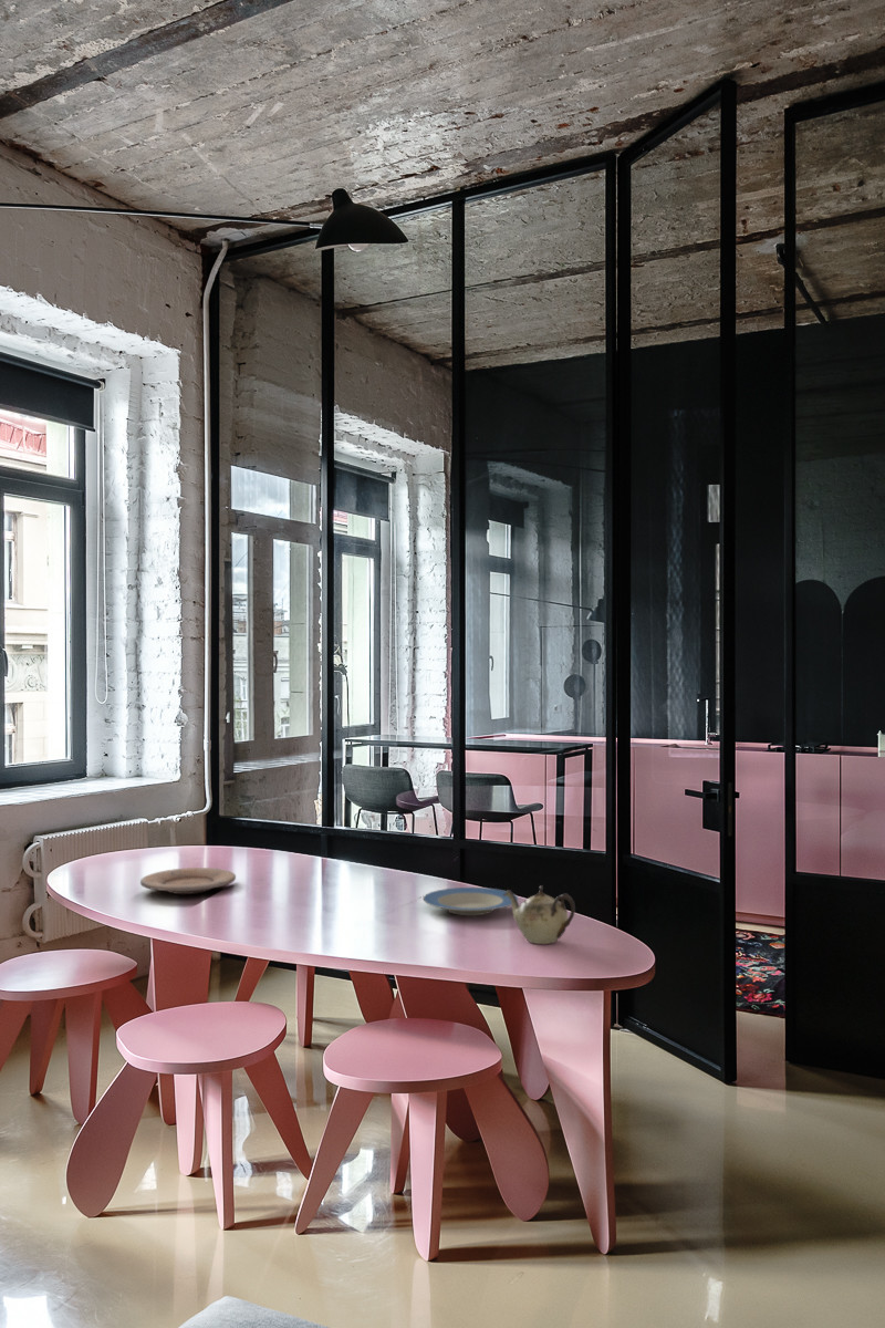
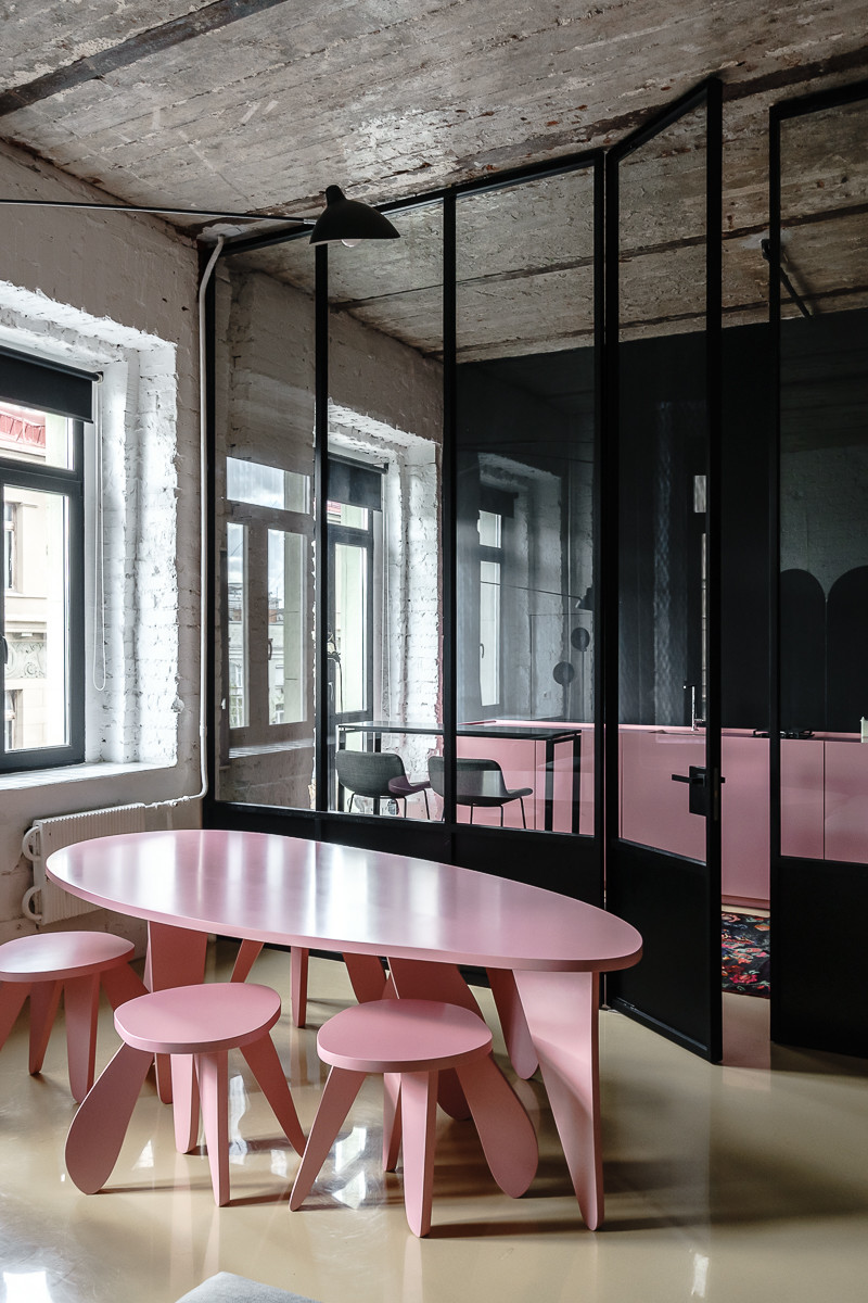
- plate (470, 903)
- plate (188, 882)
- teapot (538, 912)
